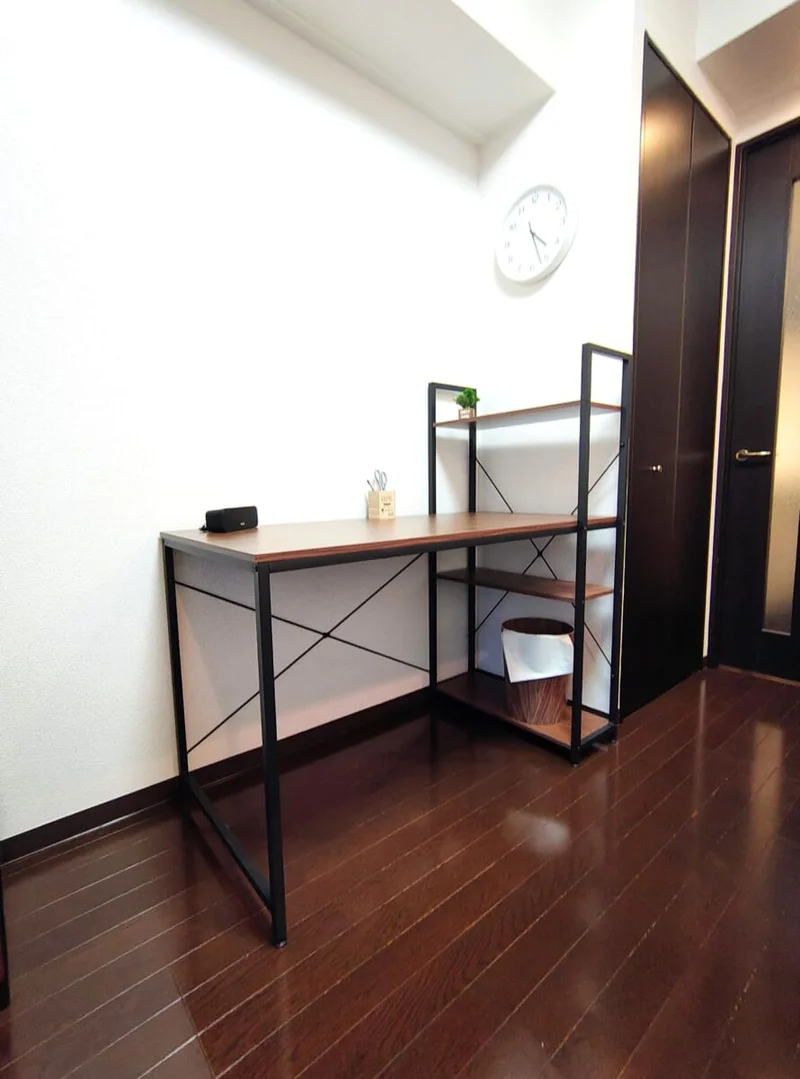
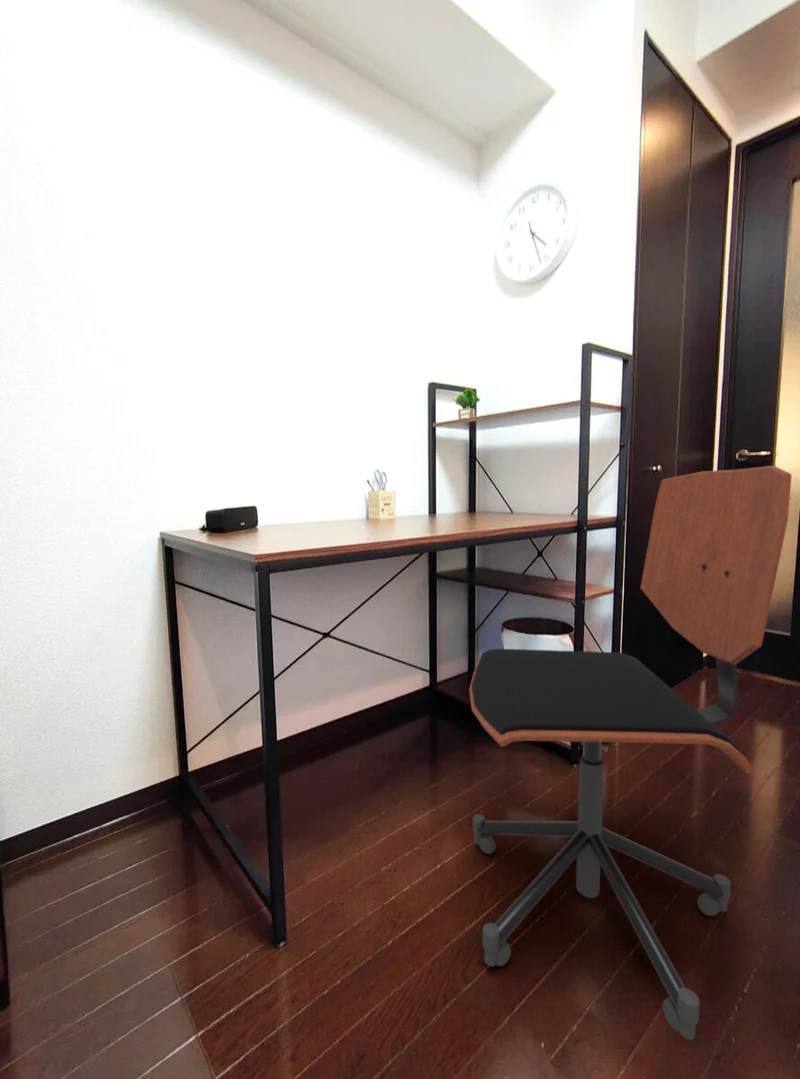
+ office chair (602, 697)
